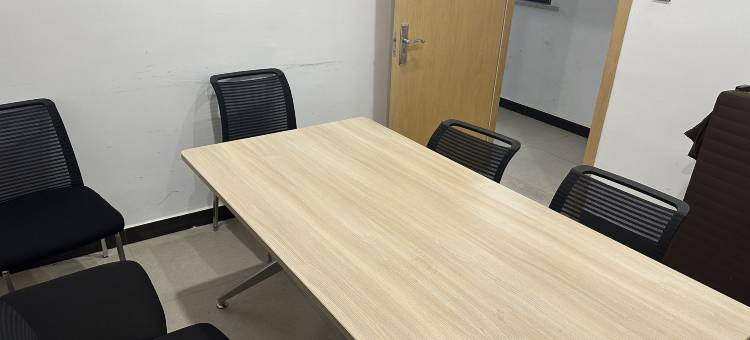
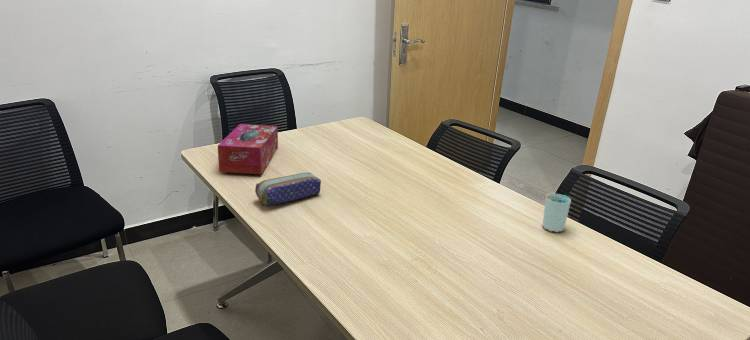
+ cup (555, 209)
+ tissue box (250, 147)
+ pencil case (288, 187)
